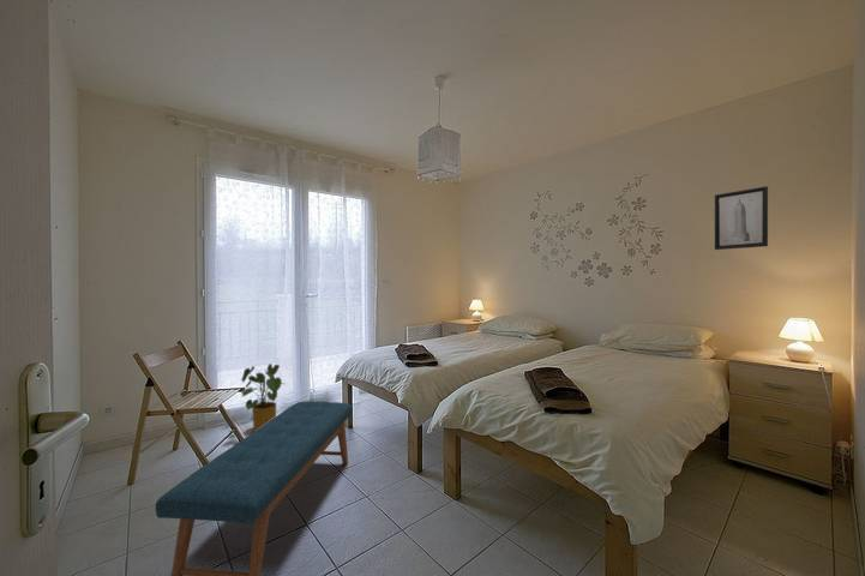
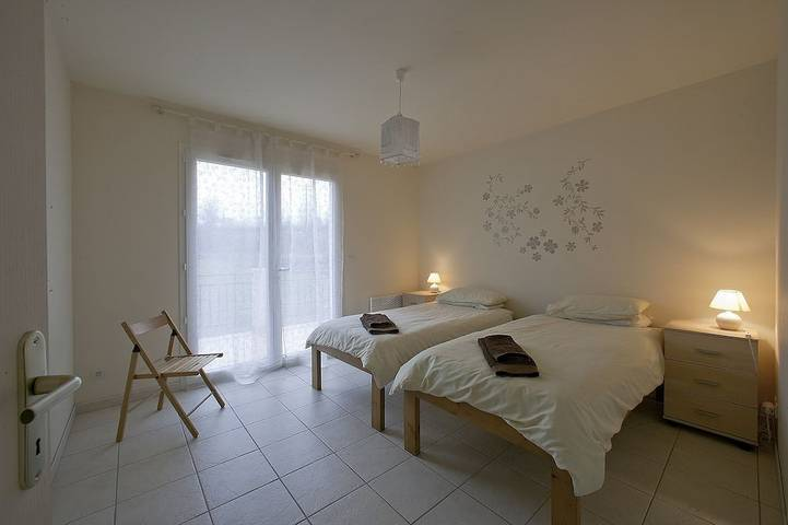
- bench (282, 472)
- wall art (739, 218)
- house plant (262, 398)
